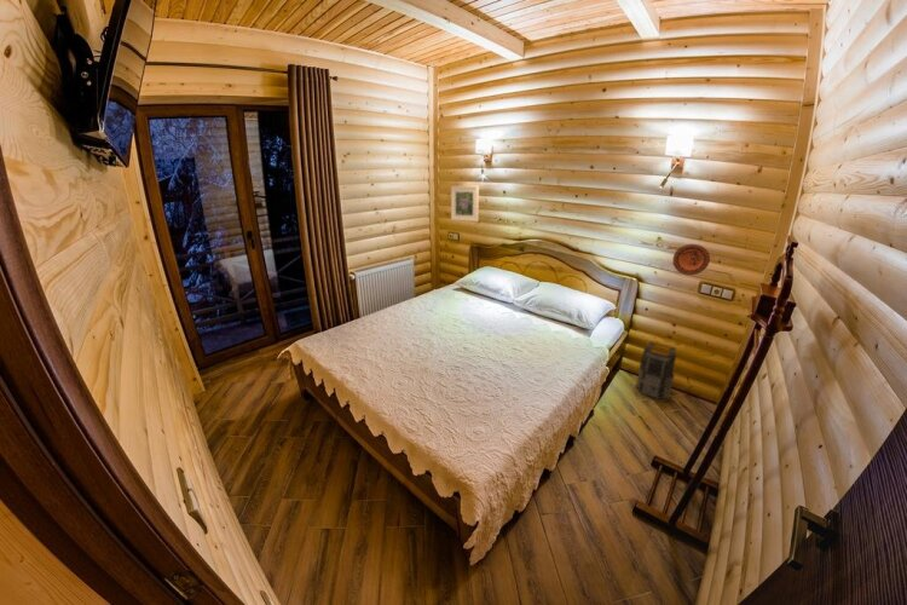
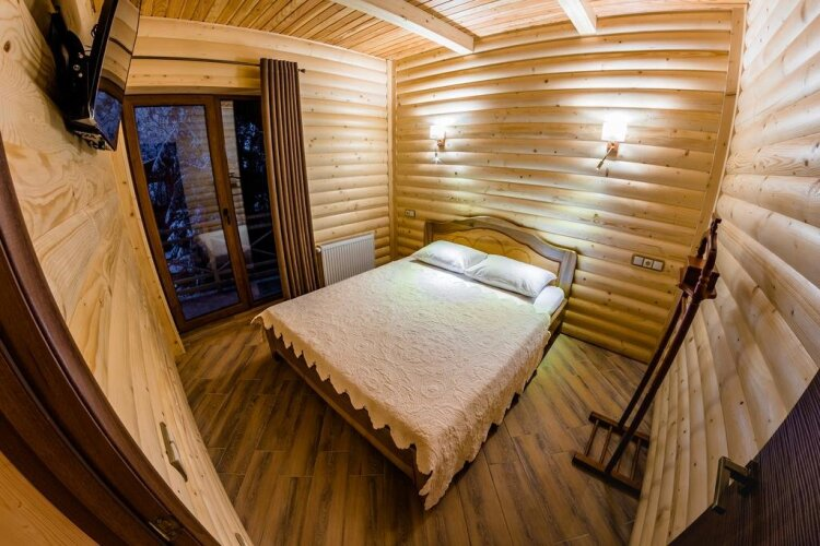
- backpack (655, 370)
- decorative plate (691, 259)
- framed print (464, 203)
